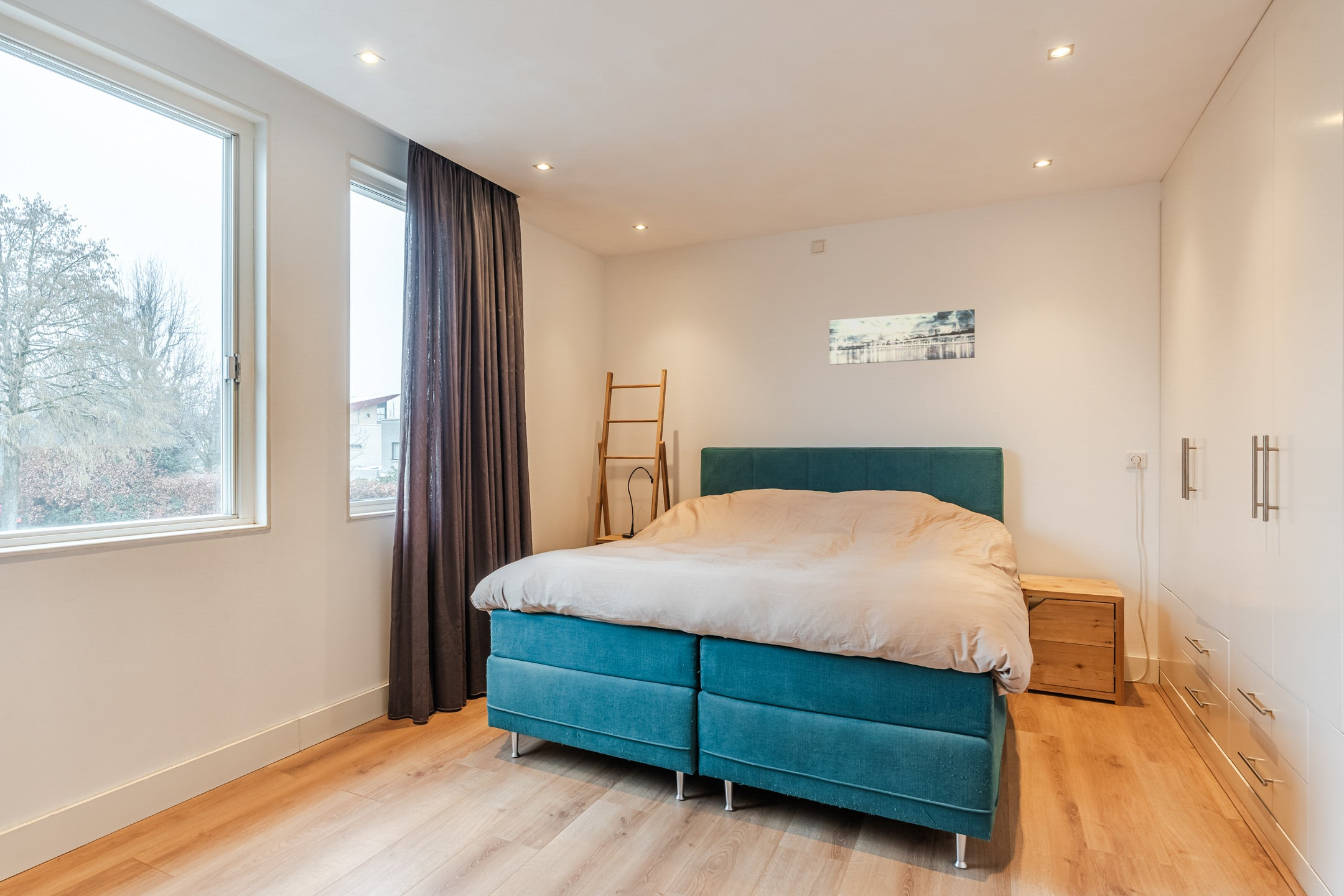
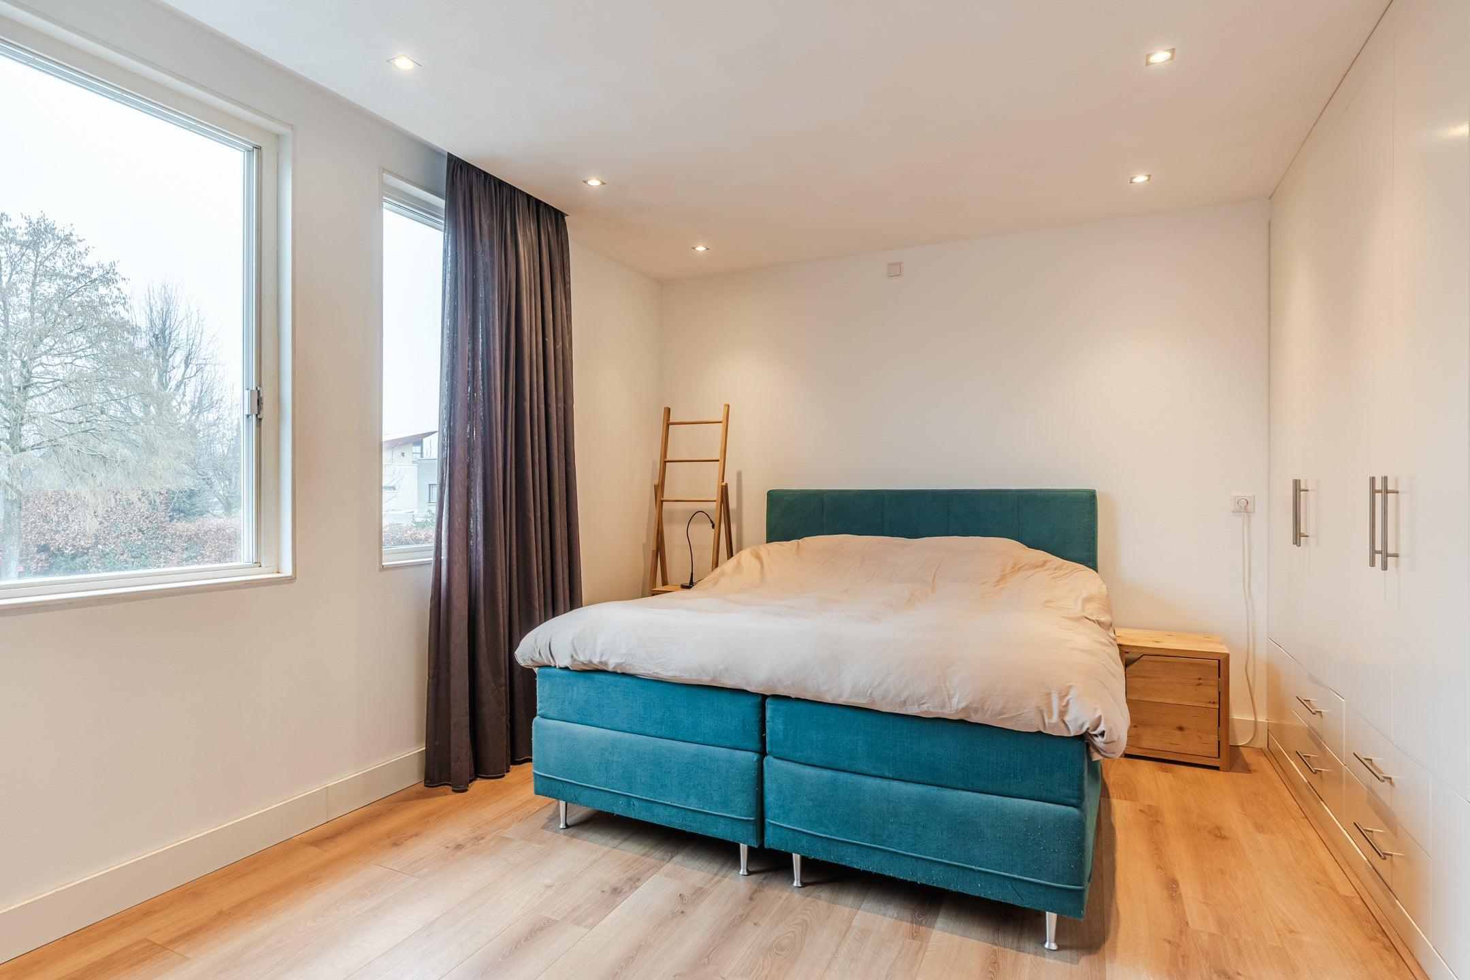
- wall art (899, 338)
